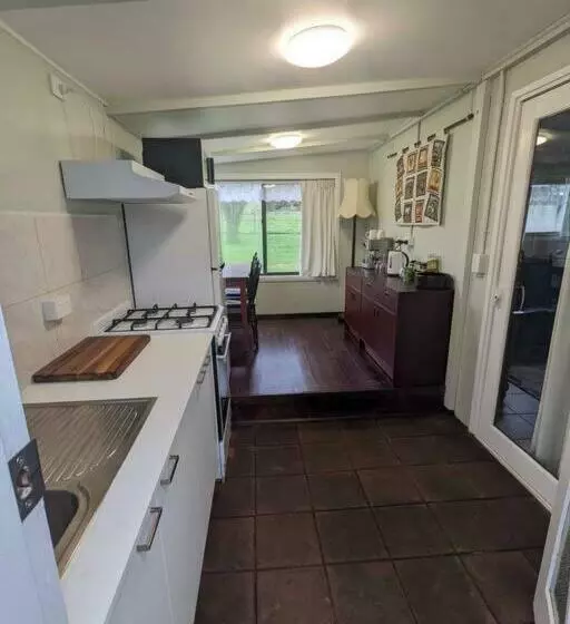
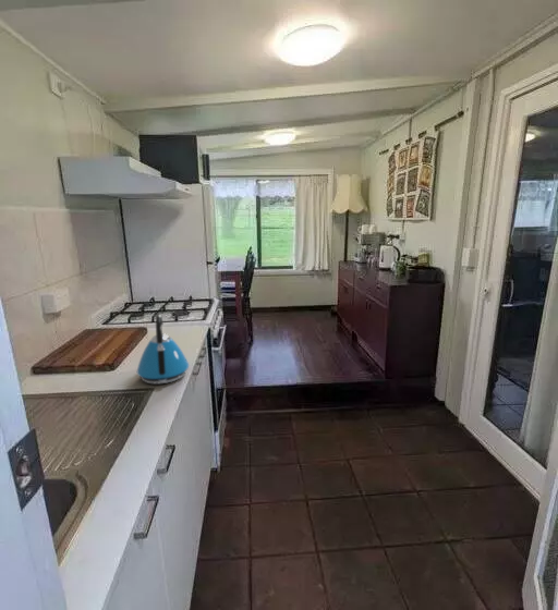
+ kettle (160, 345)
